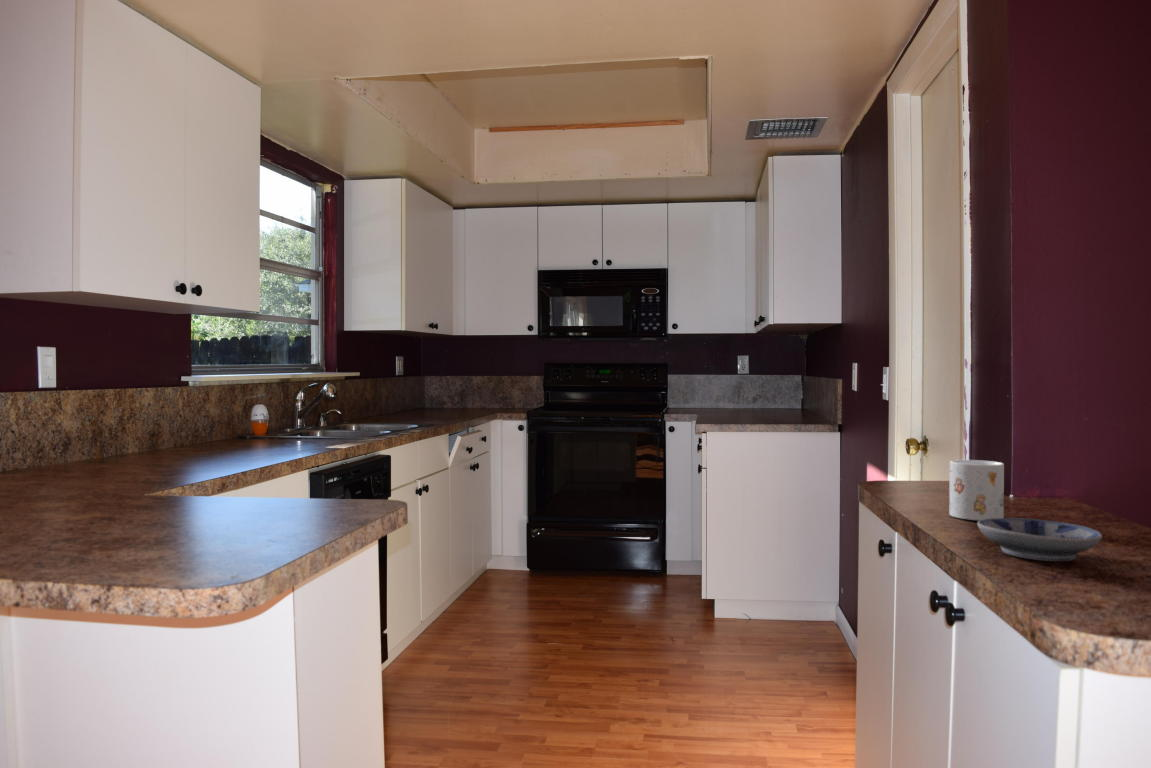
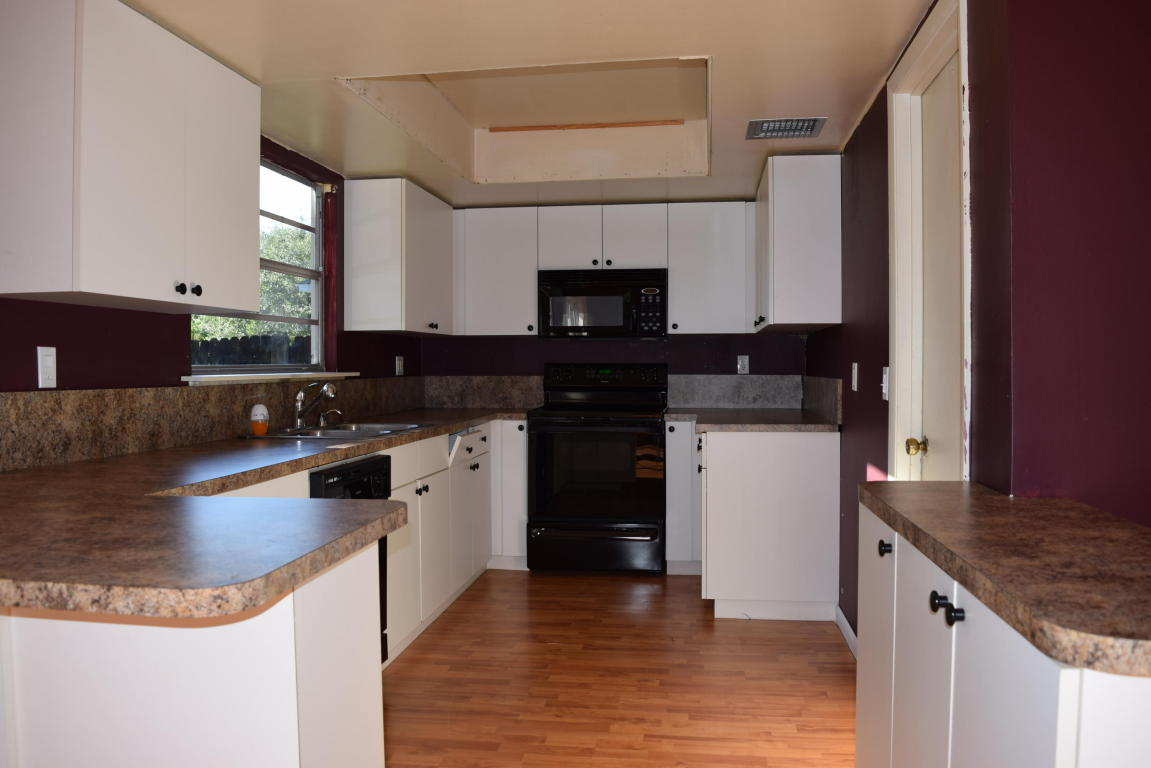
- mug (974, 487)
- bowl (1037, 540)
